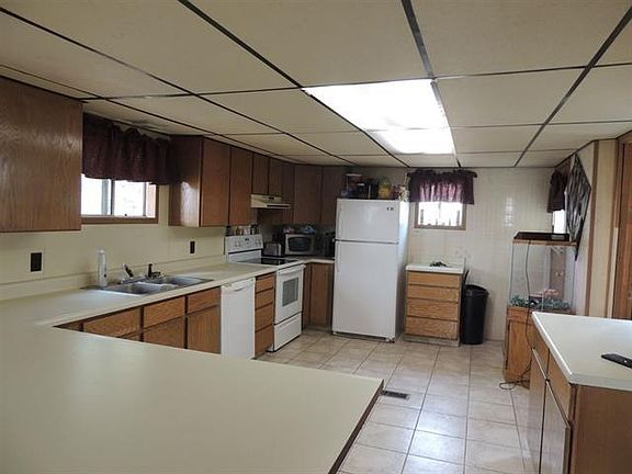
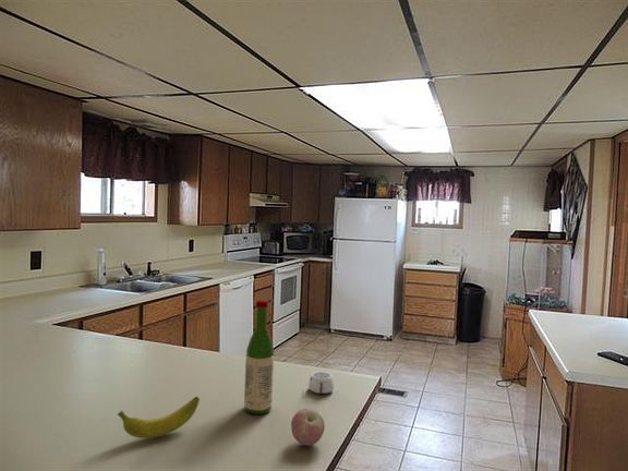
+ mug (318, 383)
+ apple (307, 426)
+ banana (160, 419)
+ wine bottle (259, 354)
